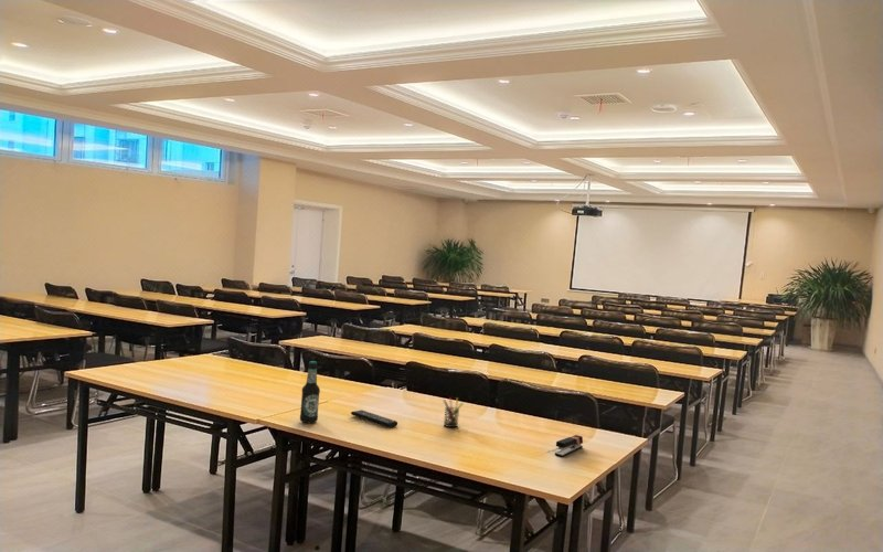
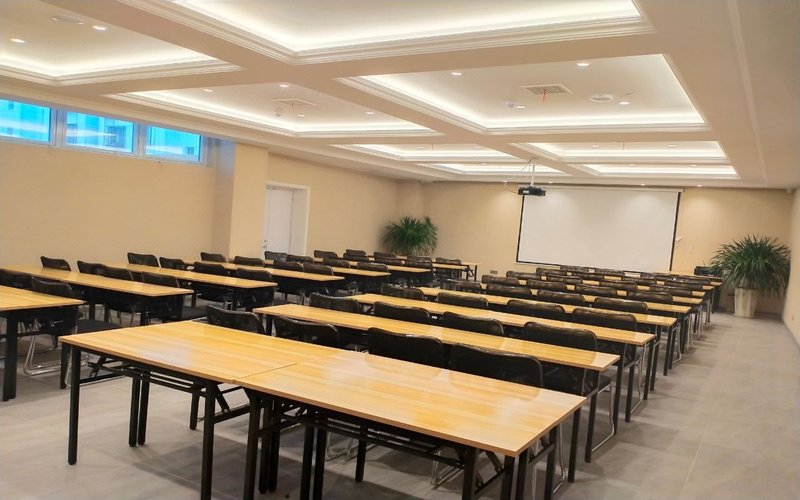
- remote control (373, 418)
- stapler (570, 444)
- bottle (310, 391)
- pen holder (453, 411)
